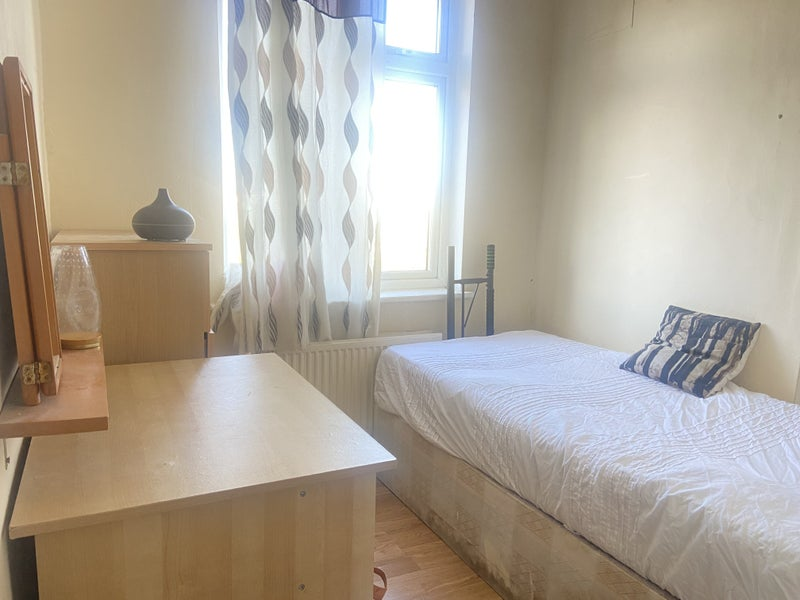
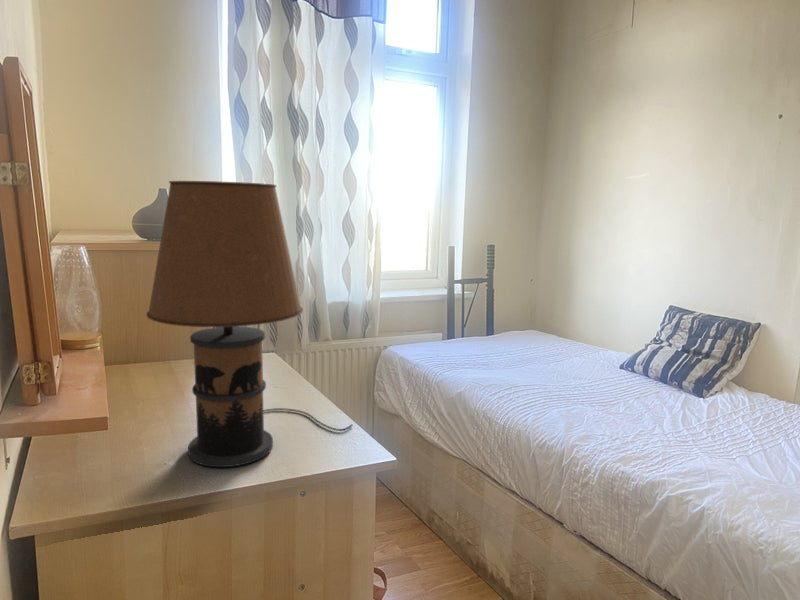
+ table lamp (257, 318)
